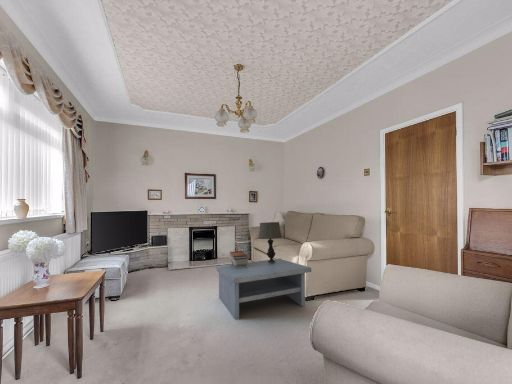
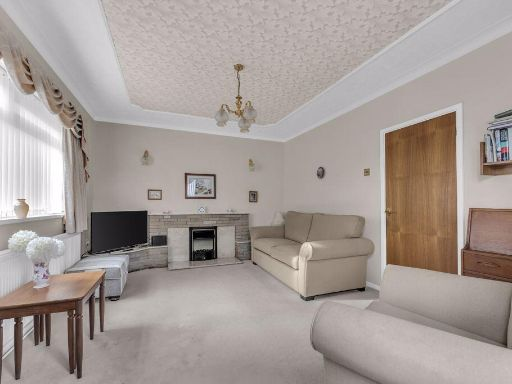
- table lamp (271, 241)
- coffee table (261, 283)
- book stack (238, 257)
